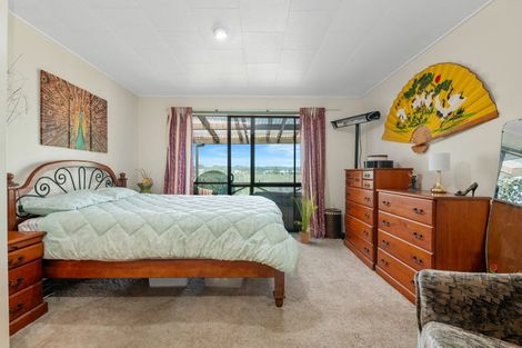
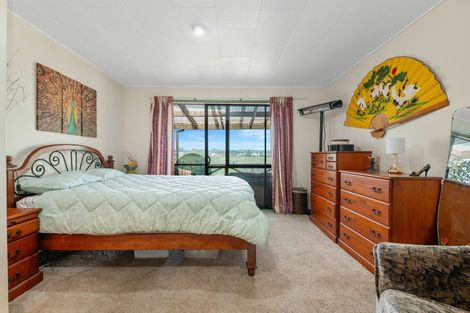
- house plant (303, 215)
